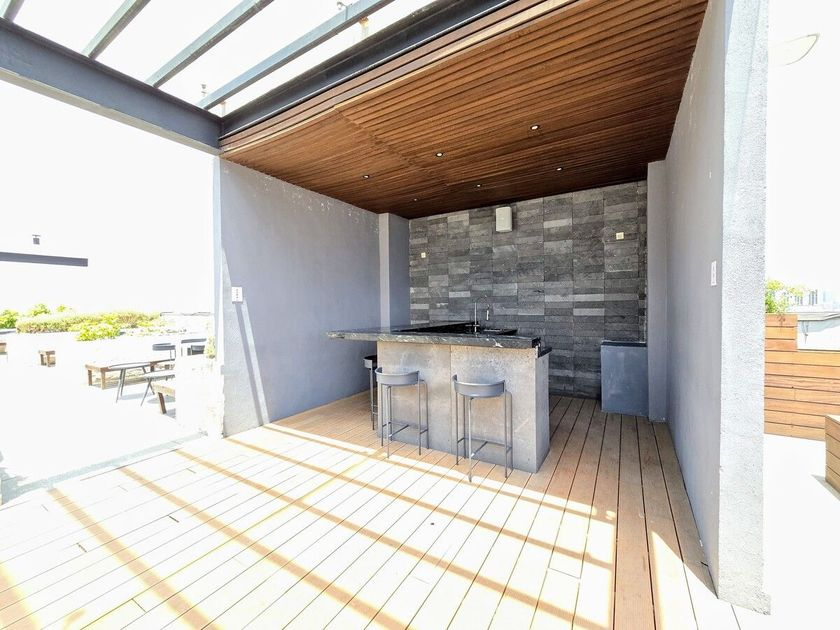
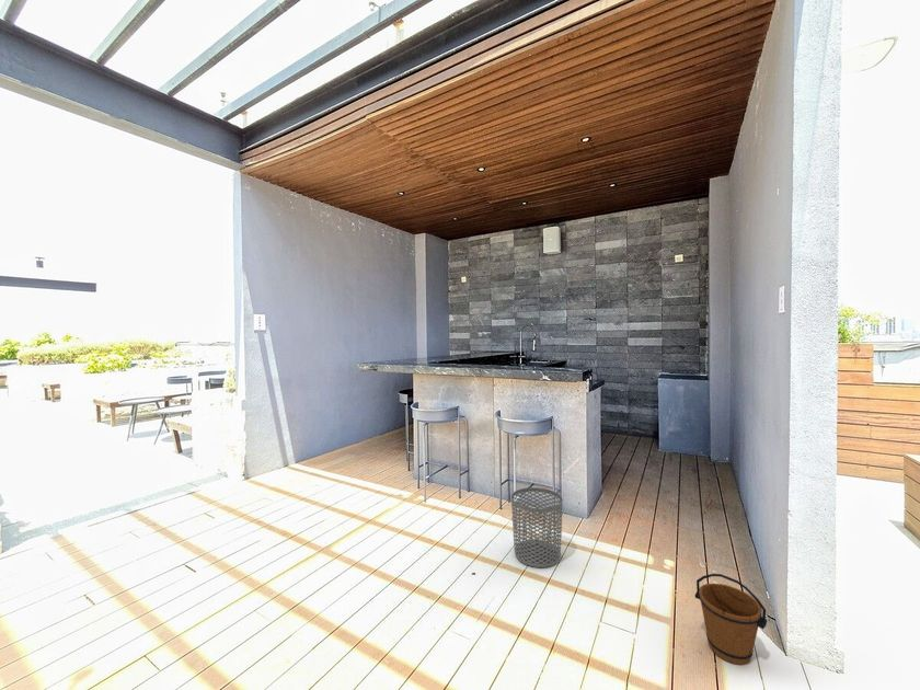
+ waste bin (537, 526)
+ bucket (728, 613)
